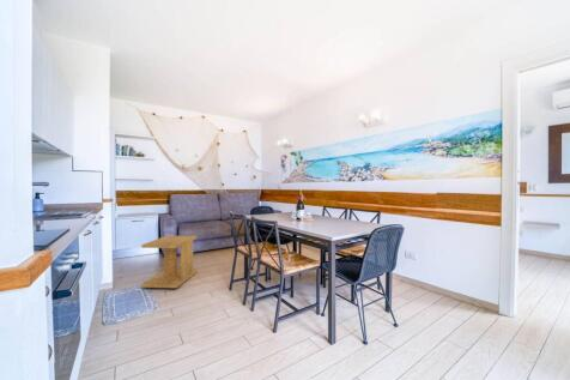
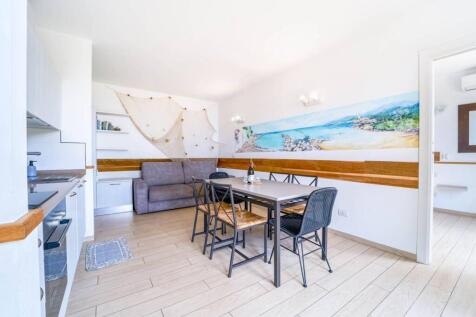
- side table (171, 259)
